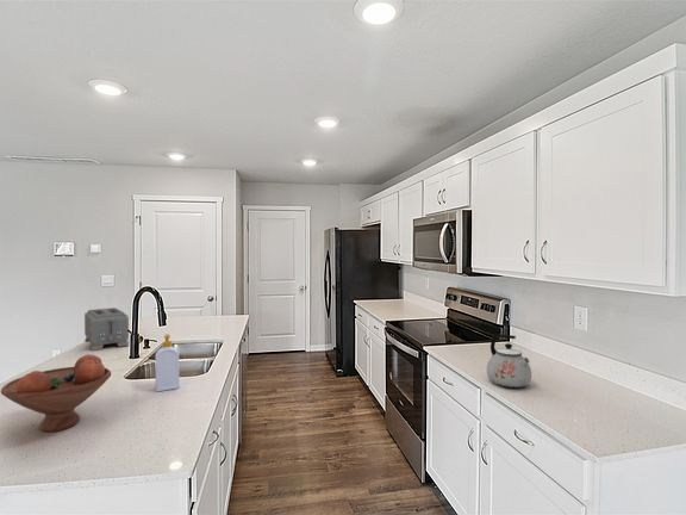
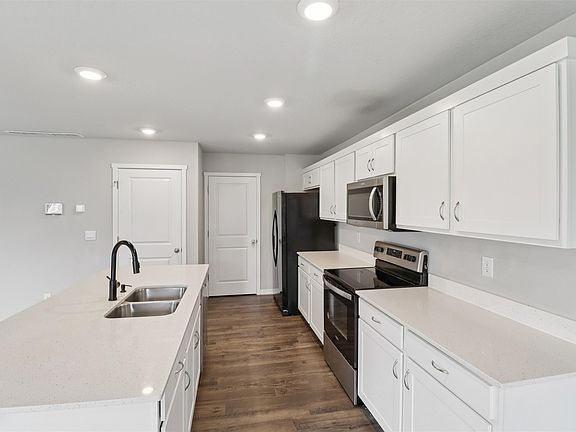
- kettle (509, 359)
- toaster (106, 327)
- soap bottle (167, 361)
- fruit bowl (60, 392)
